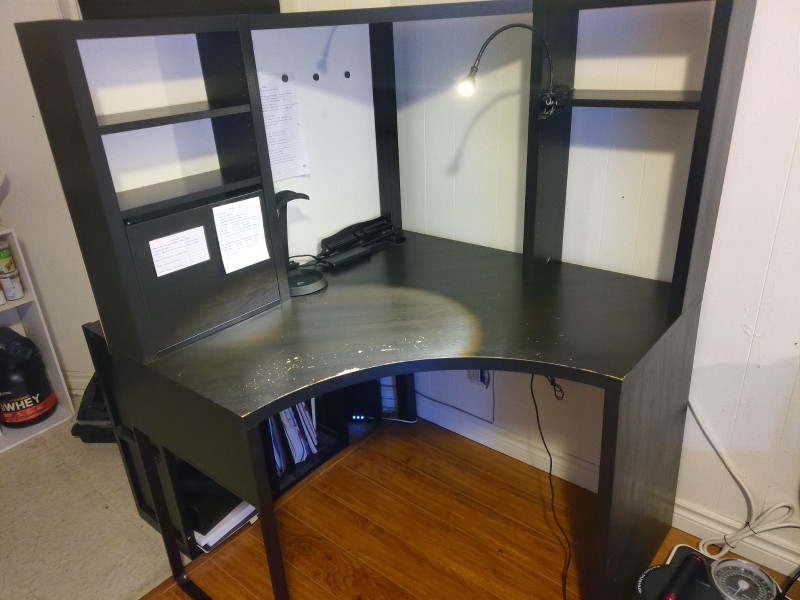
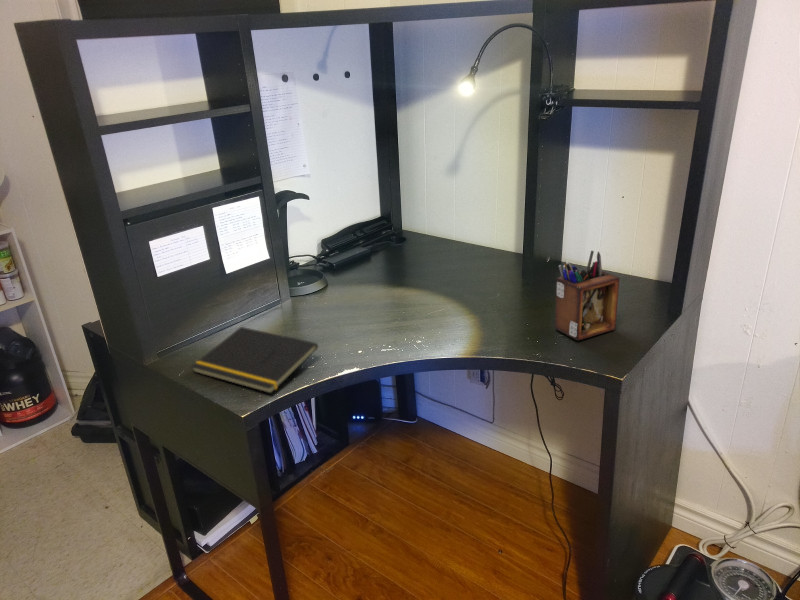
+ desk organizer (586, 293)
+ notepad (254, 357)
